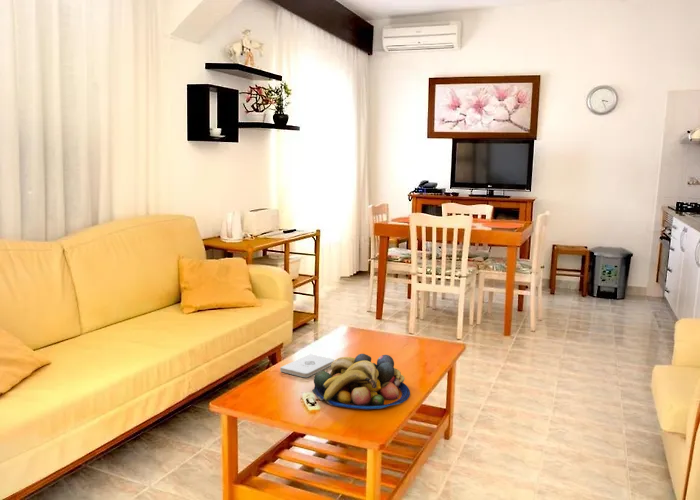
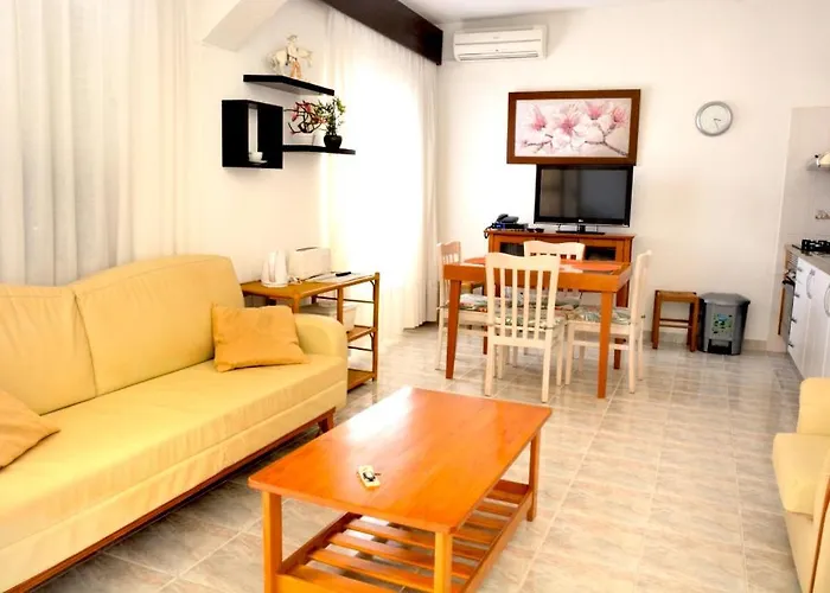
- notepad (308, 365)
- fruit bowl (363, 375)
